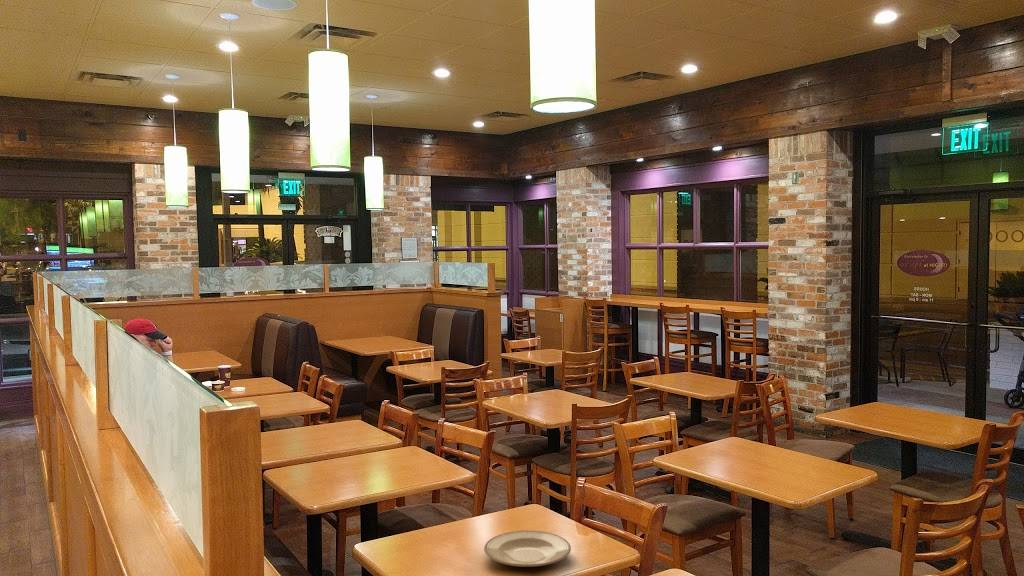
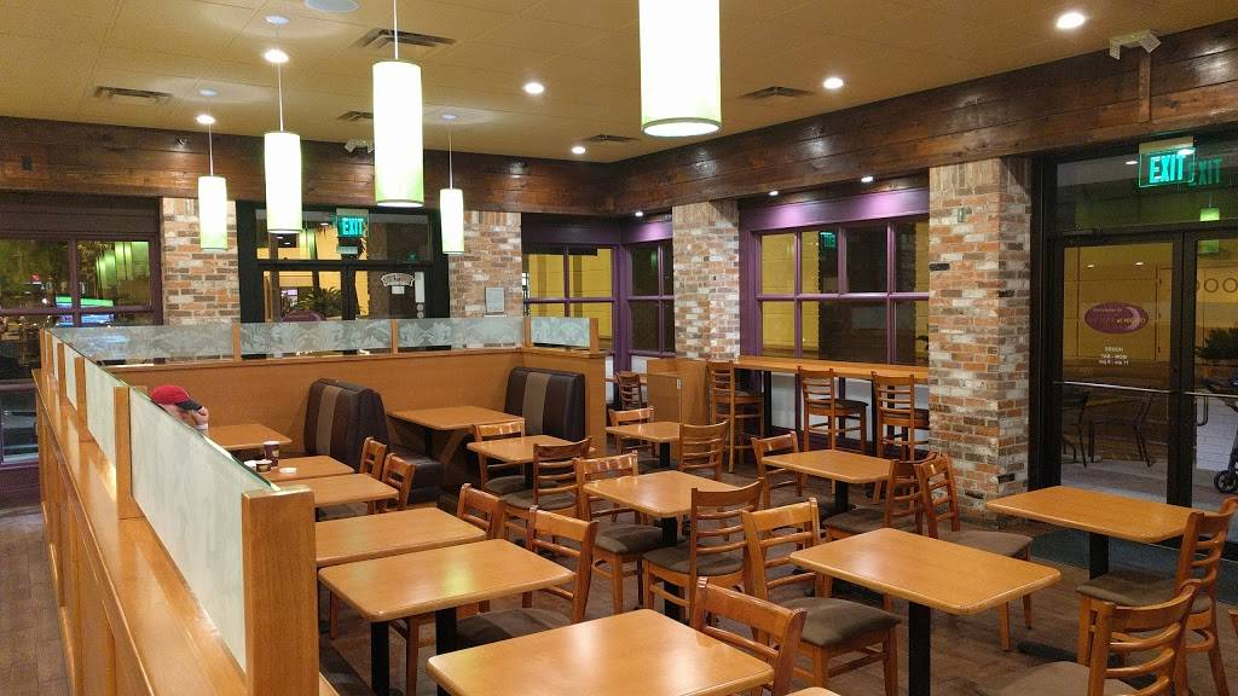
- plate (527, 552)
